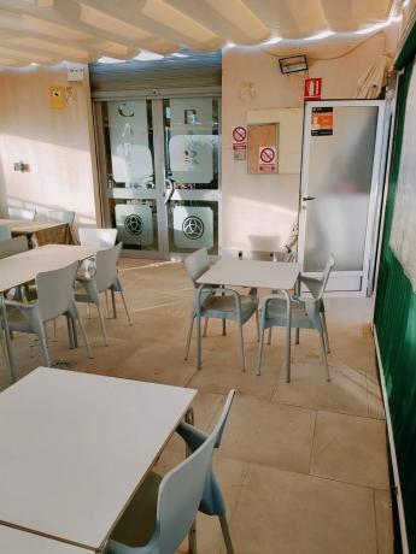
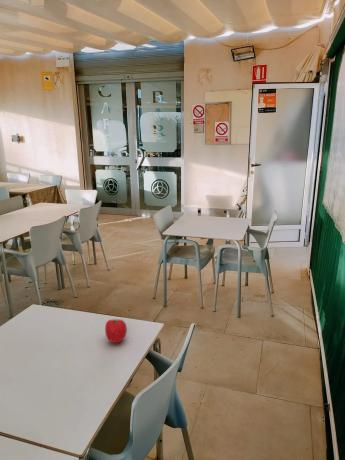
+ fruit (115, 329)
